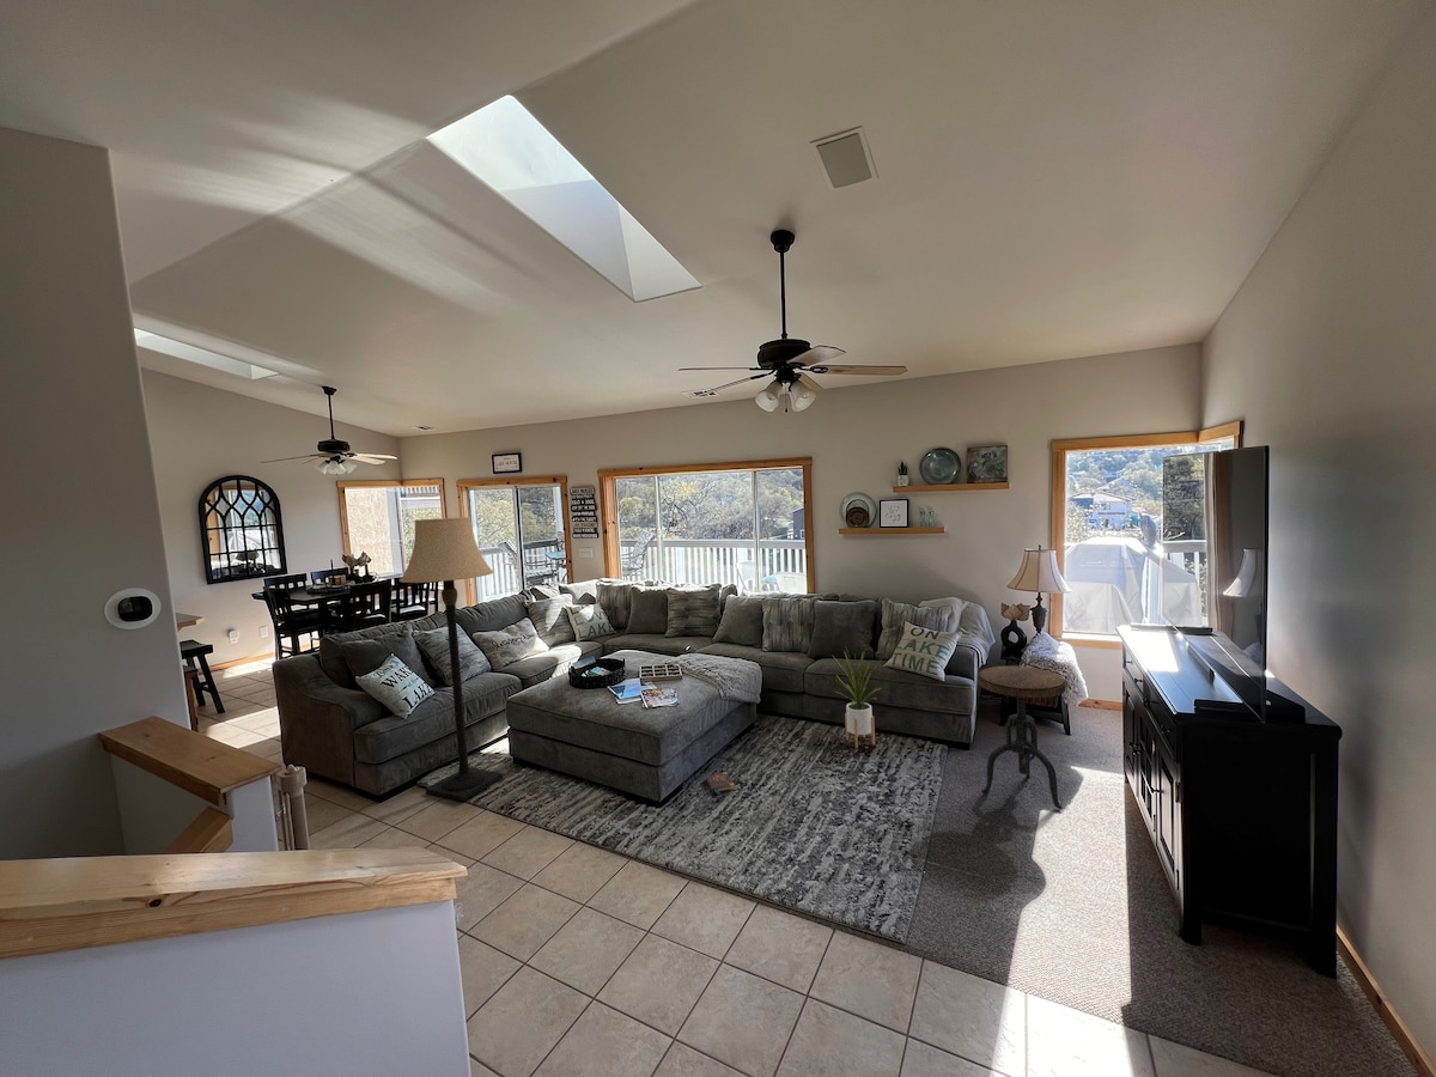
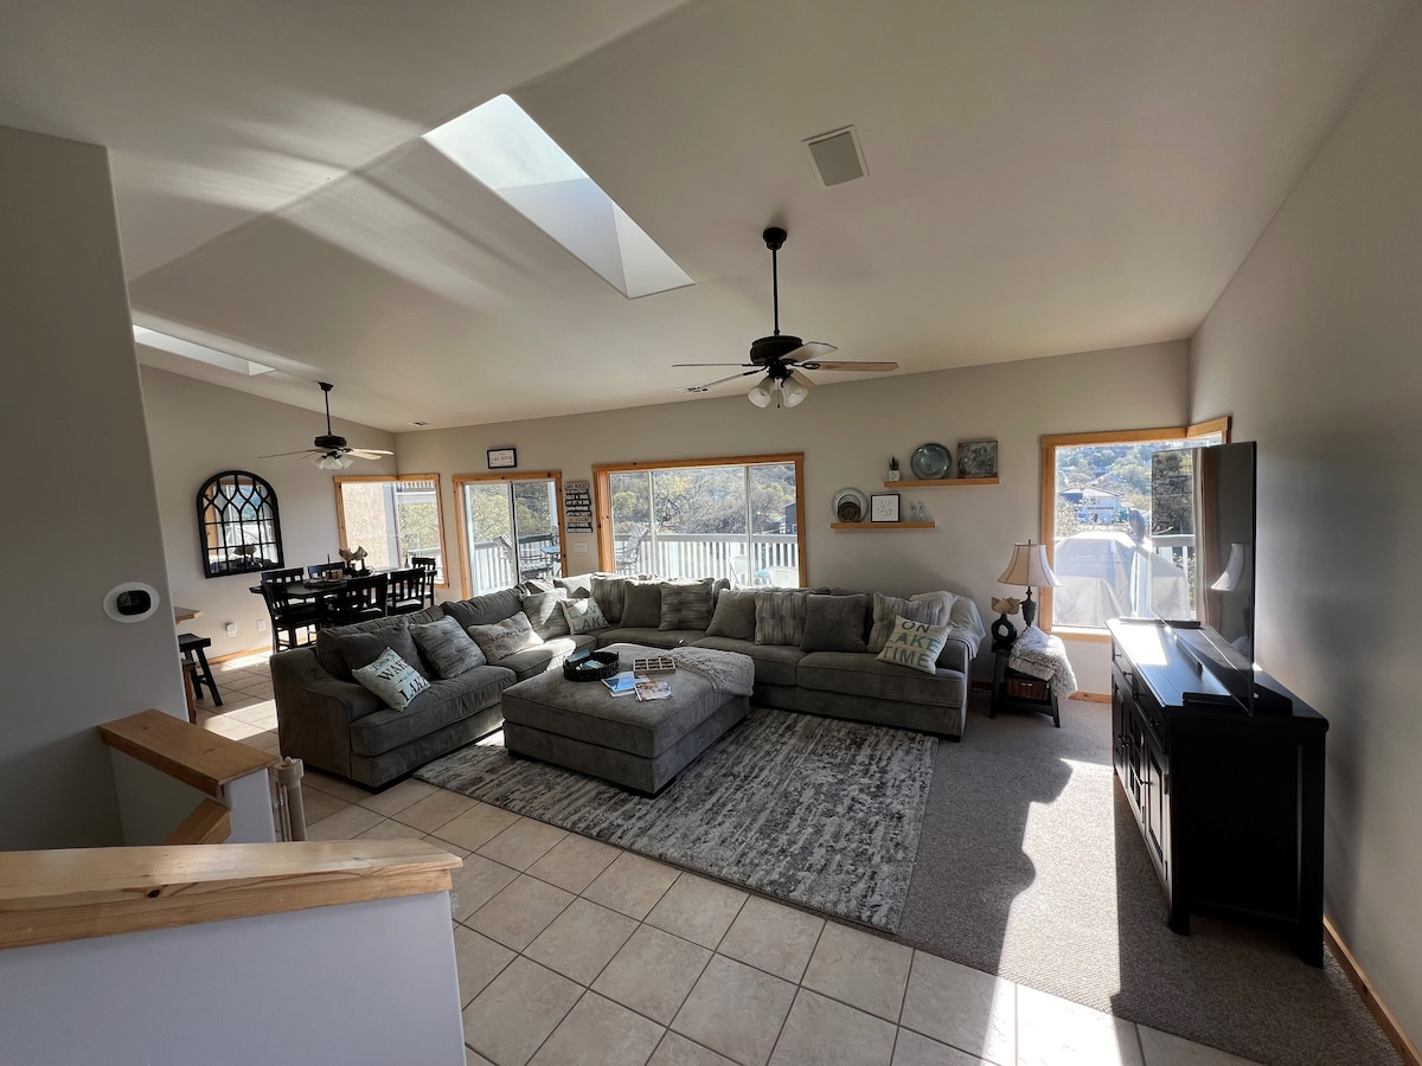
- lamp (454, 653)
- book (719, 781)
- house plant (859, 694)
- side table (1022, 734)
